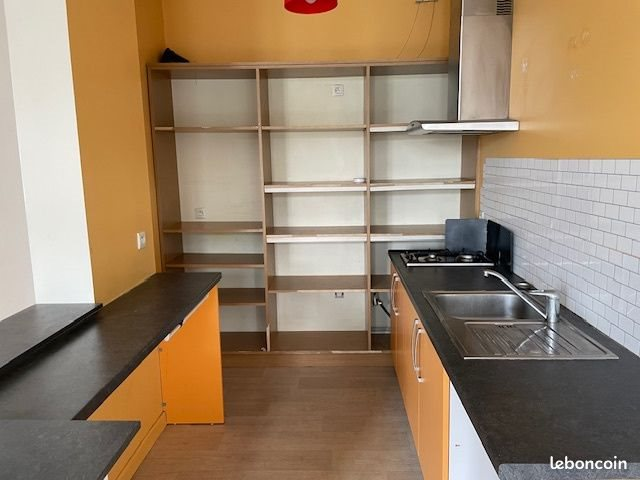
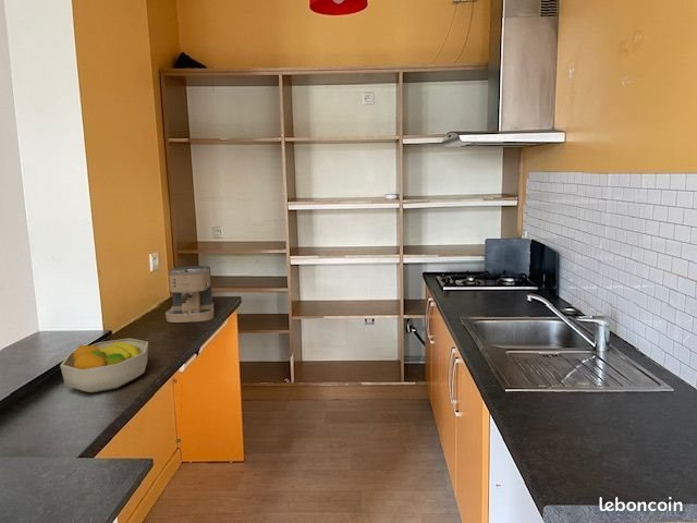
+ fruit bowl (107, 360)
+ coffee maker (189, 292)
